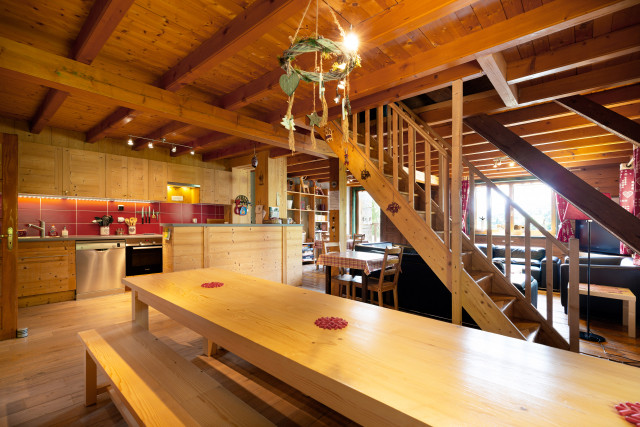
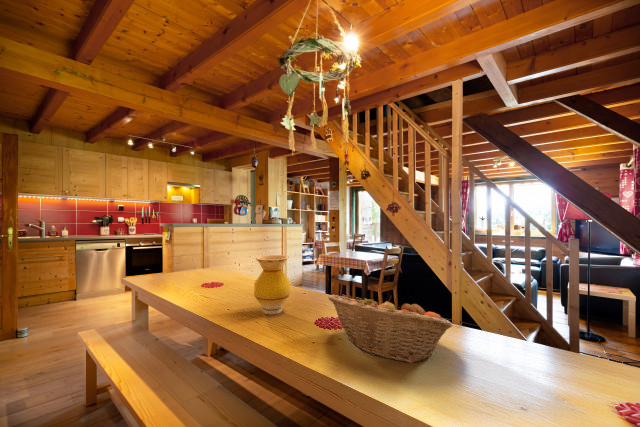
+ vase (272, 284)
+ fruit basket (385, 318)
